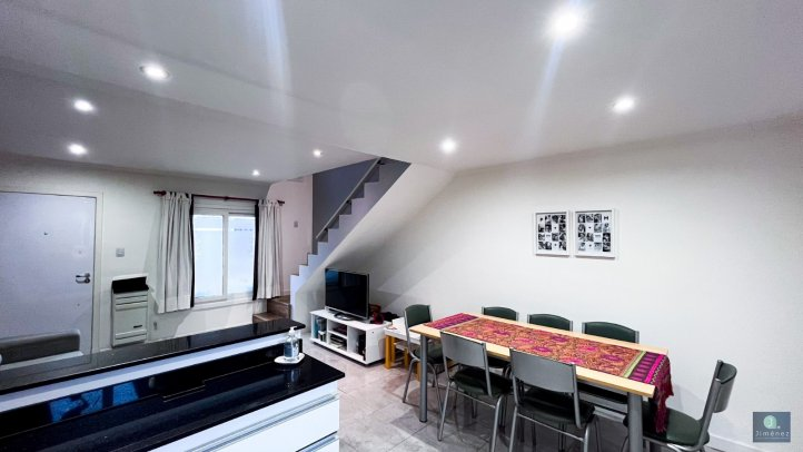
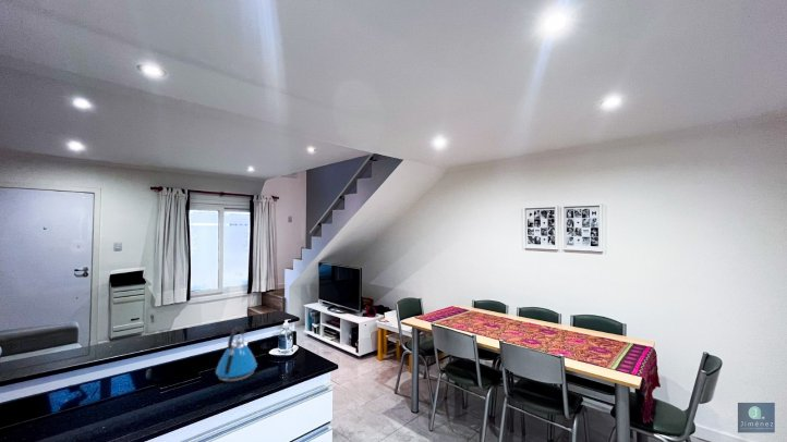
+ kettle (235, 351)
